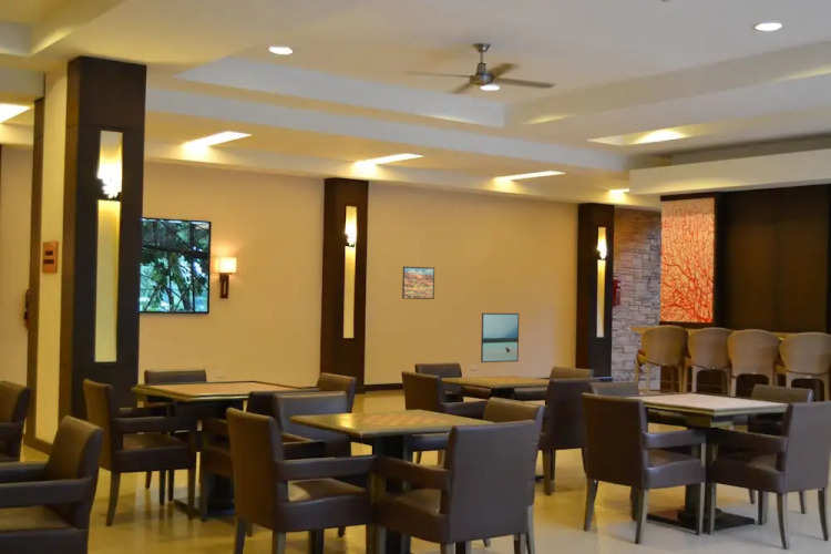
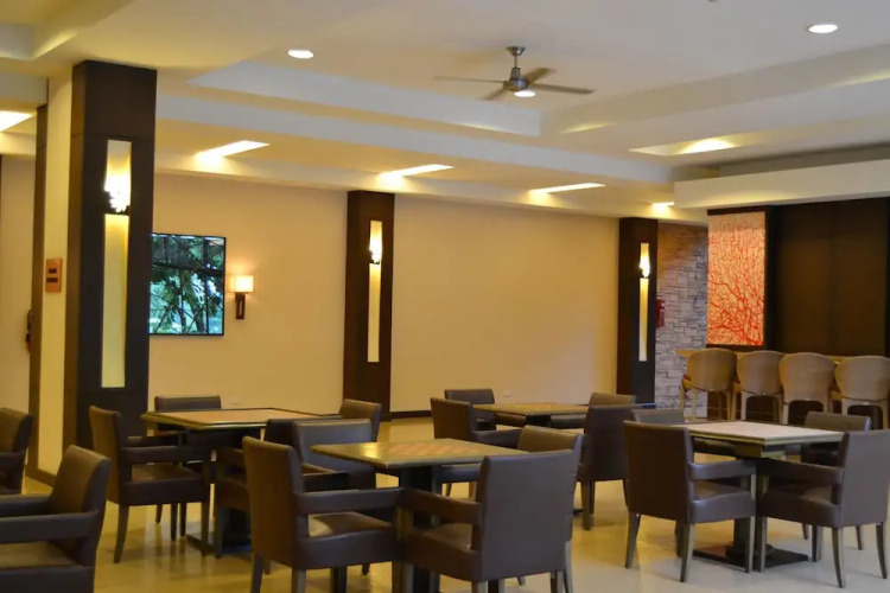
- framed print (418, 283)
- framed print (500, 337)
